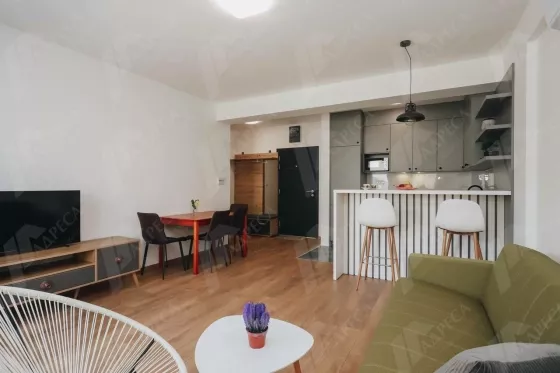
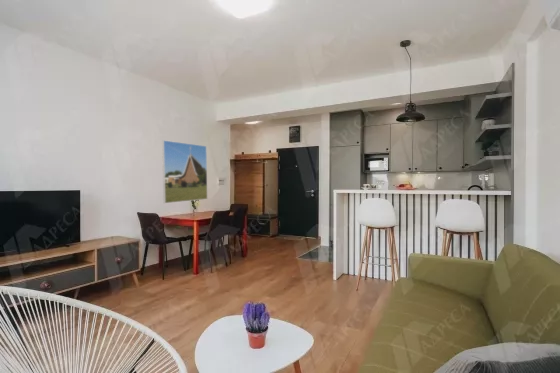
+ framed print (186, 172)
